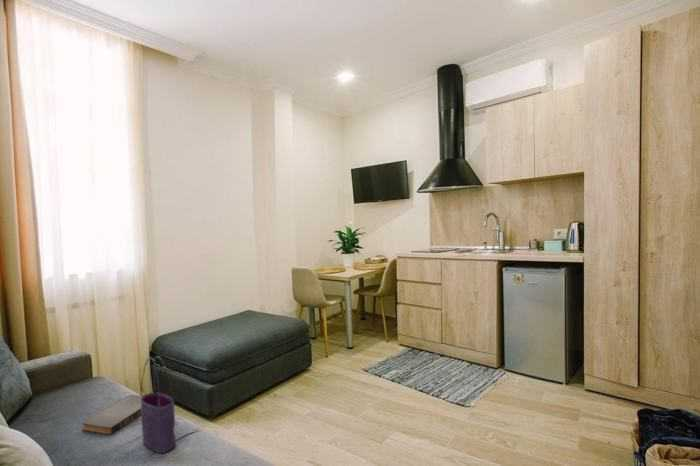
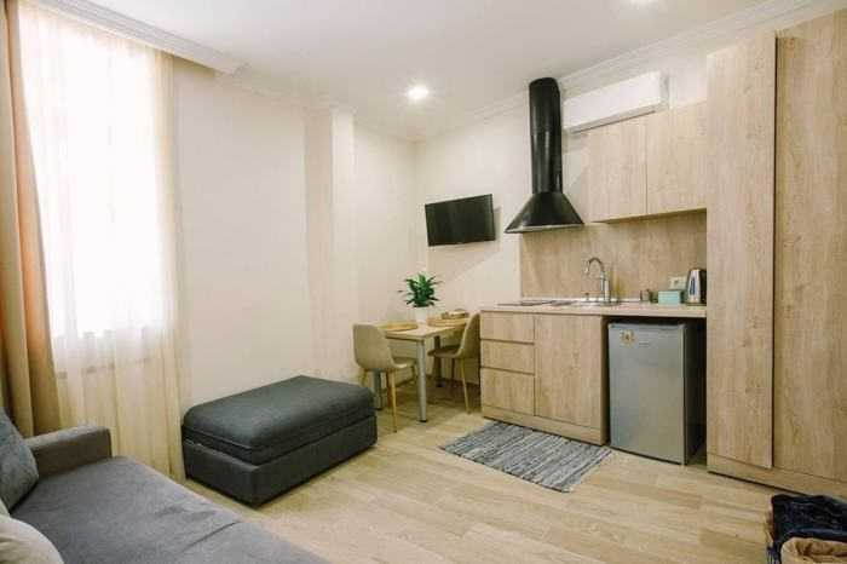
- book (121, 412)
- tote bag (157, 400)
